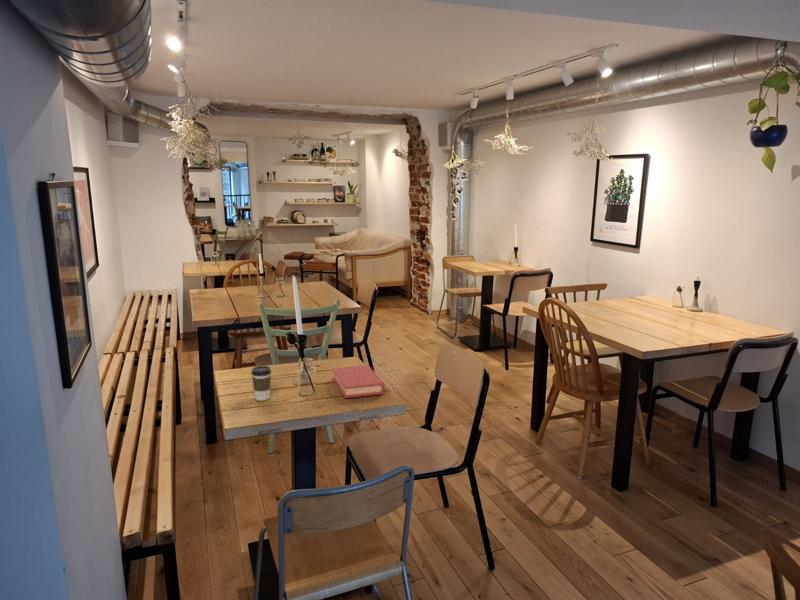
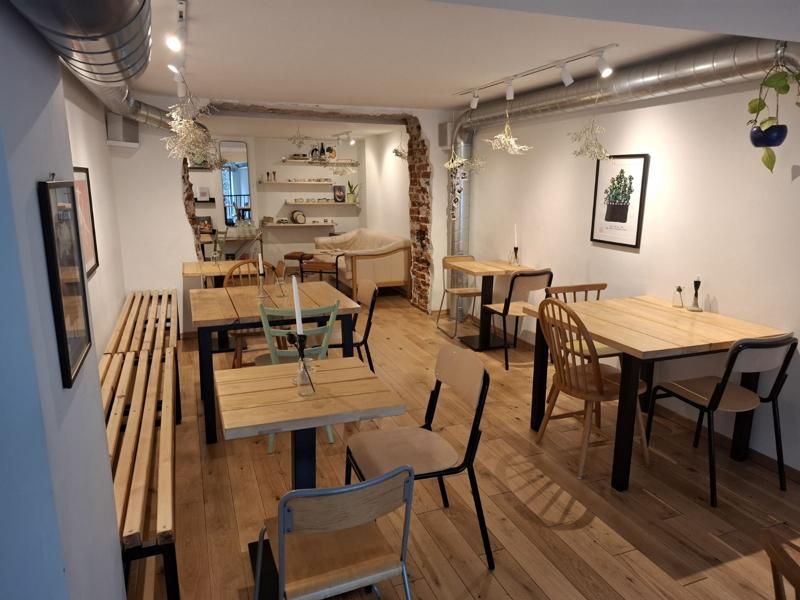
- coffee cup (261, 383)
- book (357, 380)
